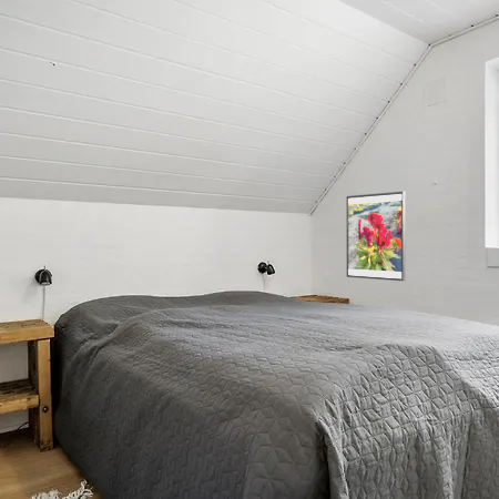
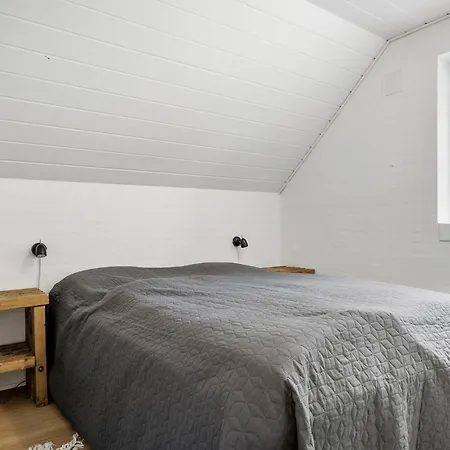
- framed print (374, 236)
